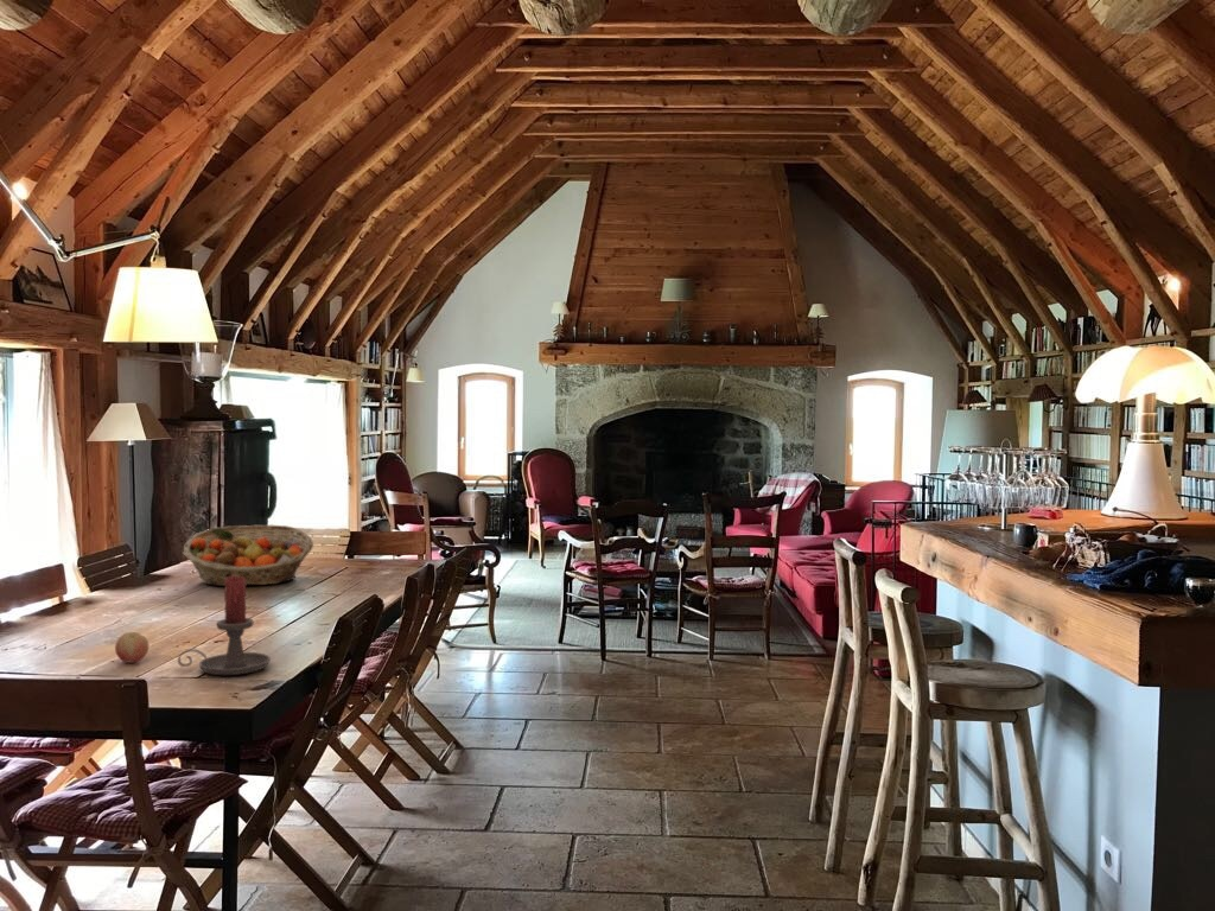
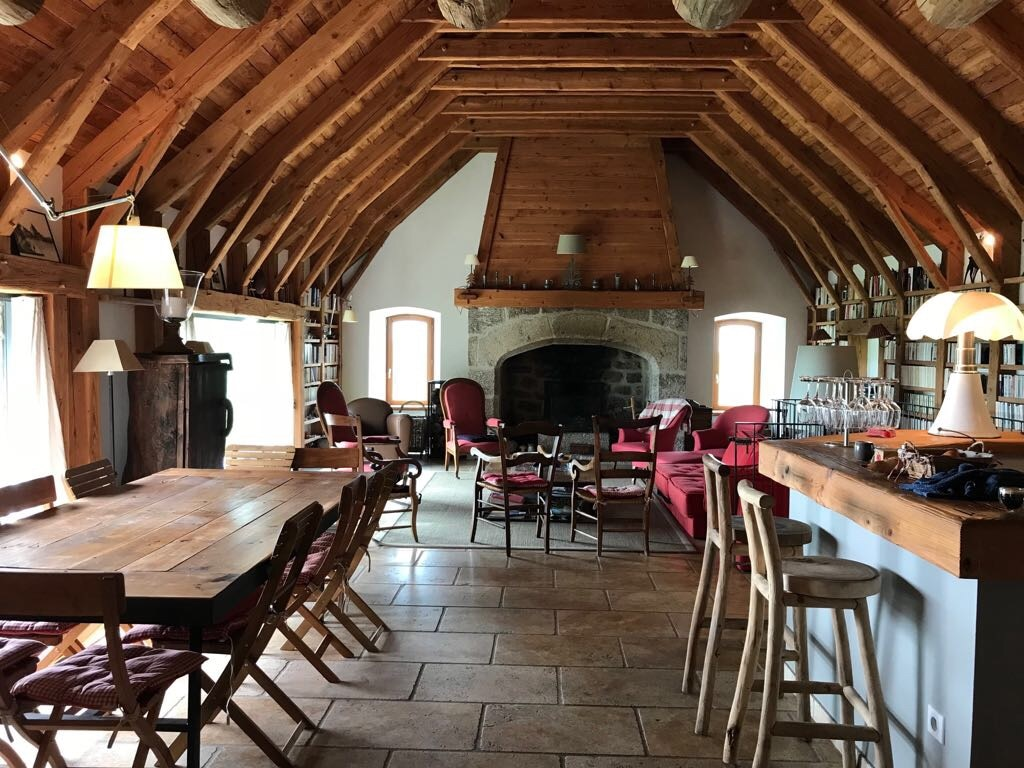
- fruit (132, 646)
- fruit basket (249, 554)
- candle holder (224, 623)
